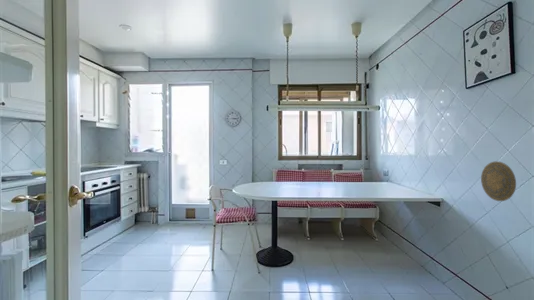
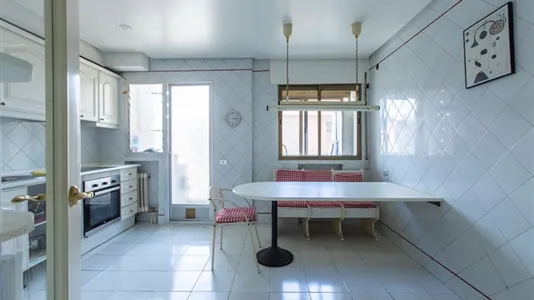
- decorative plate (495, 181)
